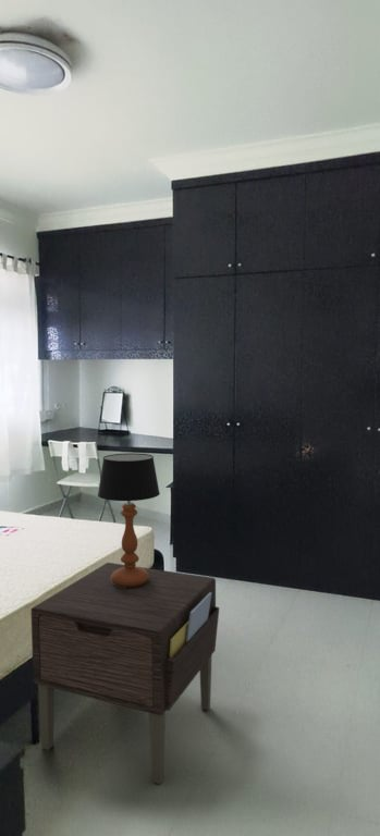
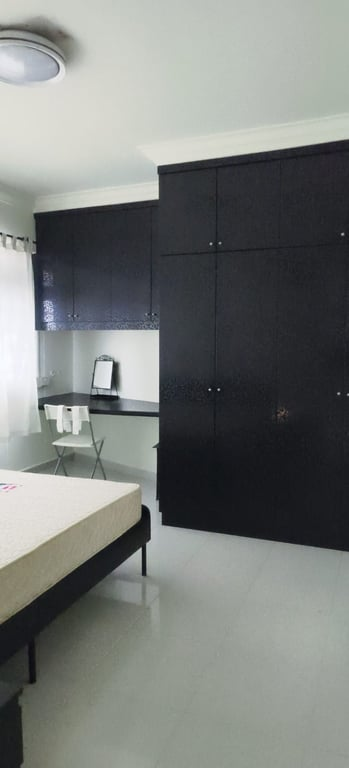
- nightstand (134, 660)
- table lamp (128, 519)
